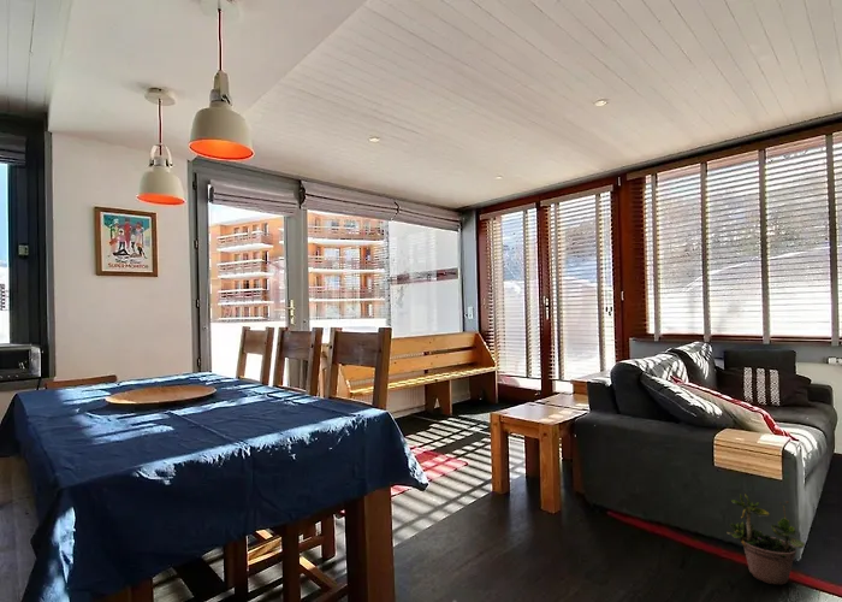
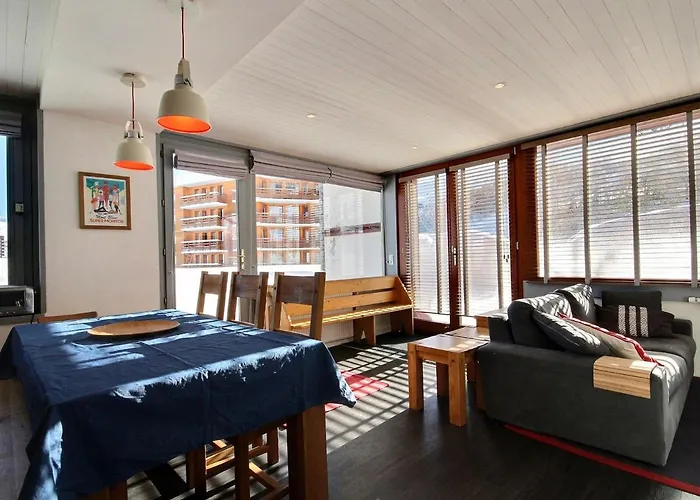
- potted plant (765, 535)
